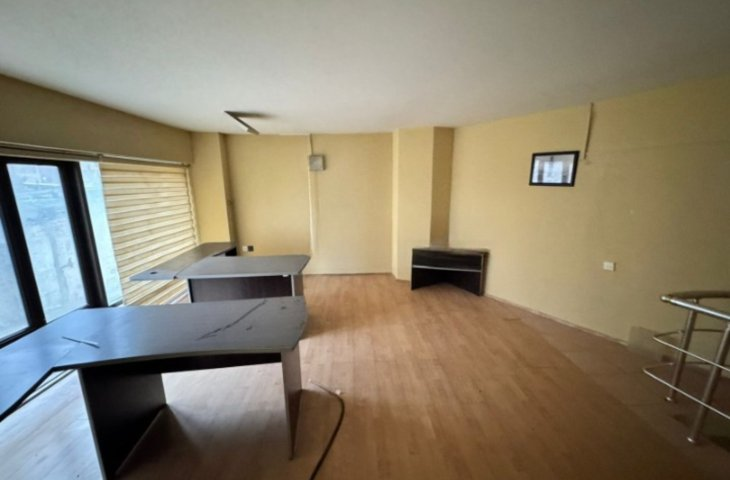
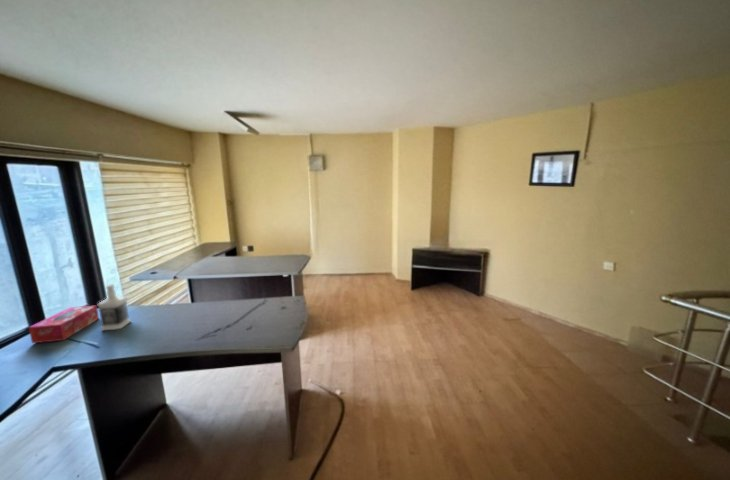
+ tissue box (67, 322)
+ bottle (113, 305)
